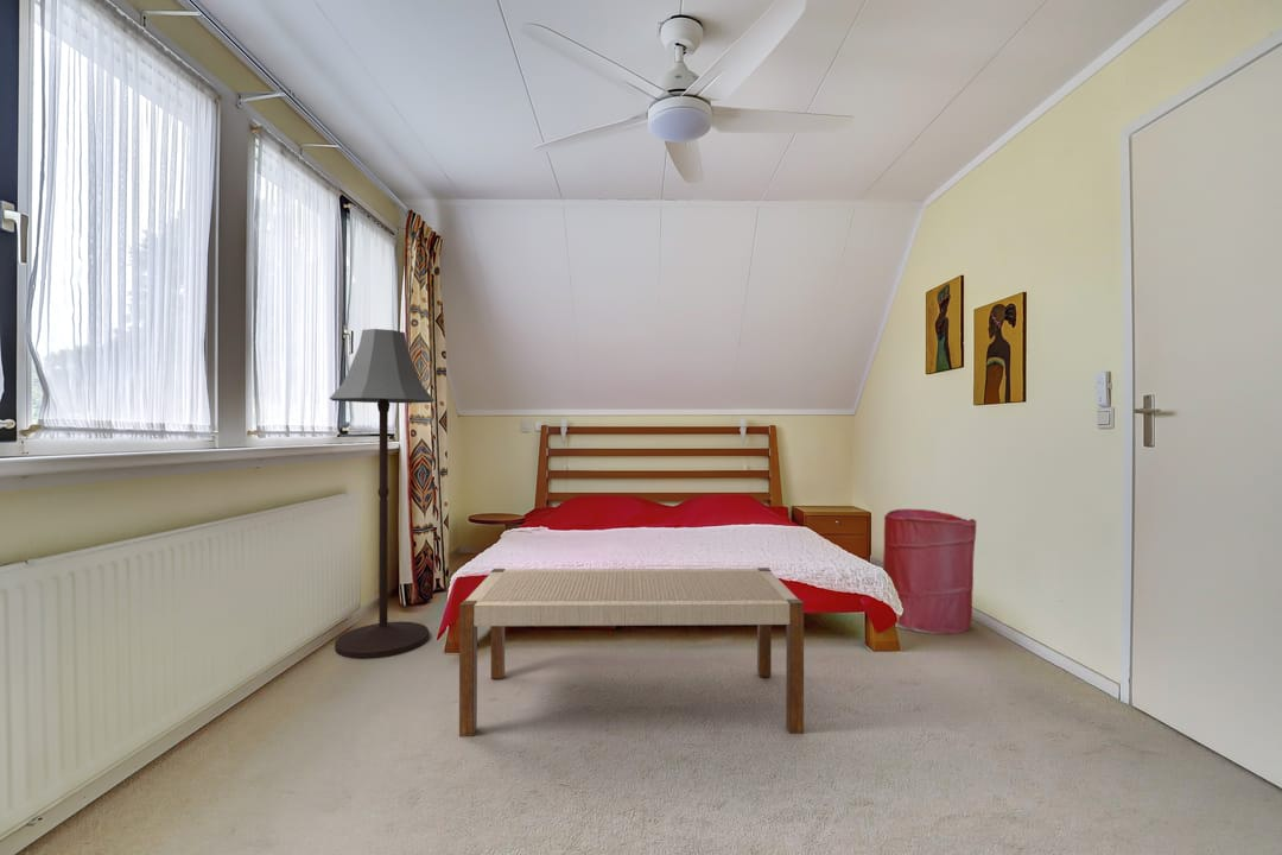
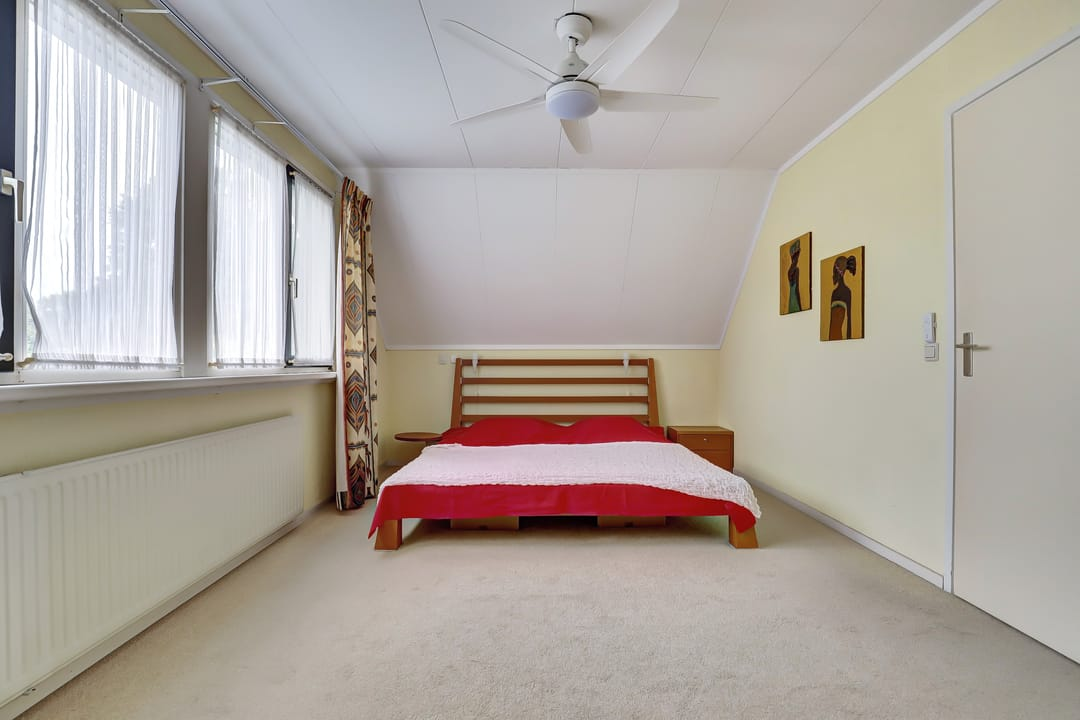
- laundry hamper (928, 566)
- floor lamp (383, 487)
- bench (632, 625)
